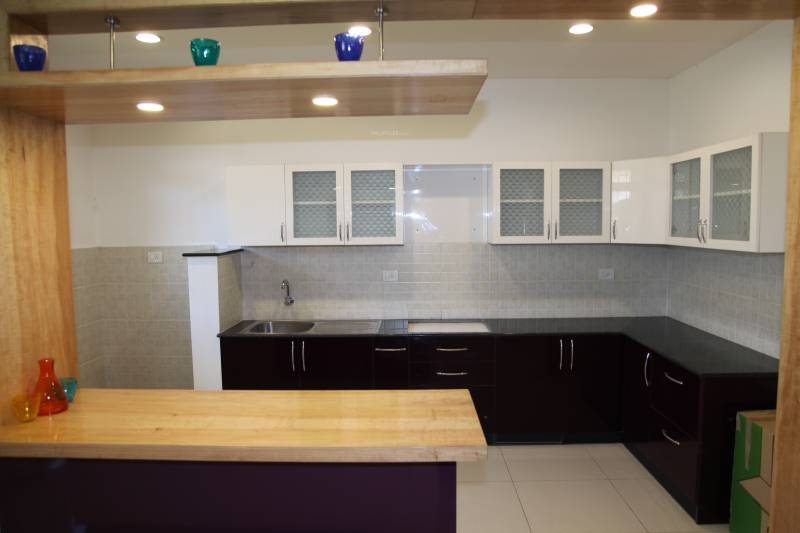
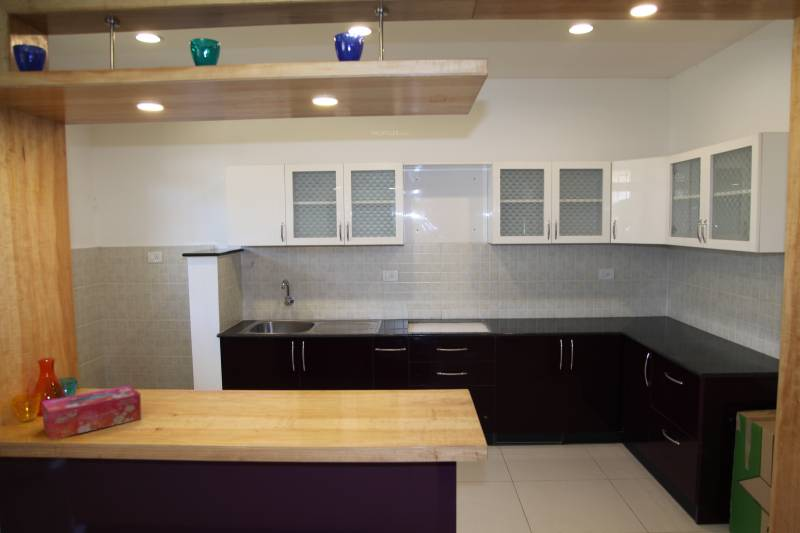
+ tissue box (92, 410)
